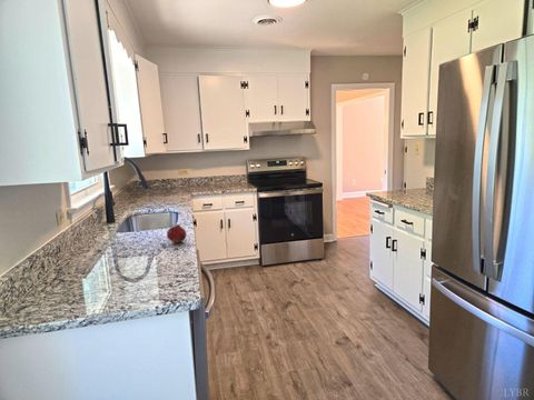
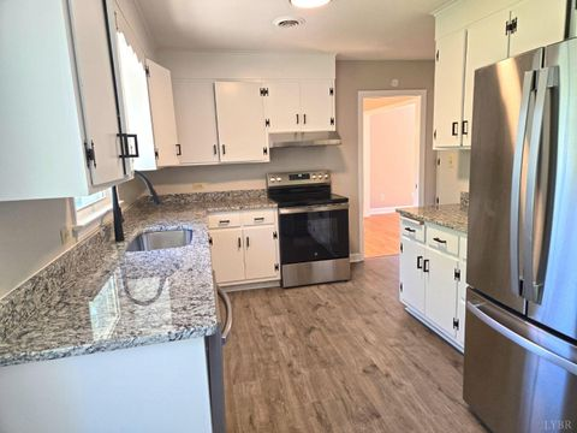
- fruit (176, 233)
